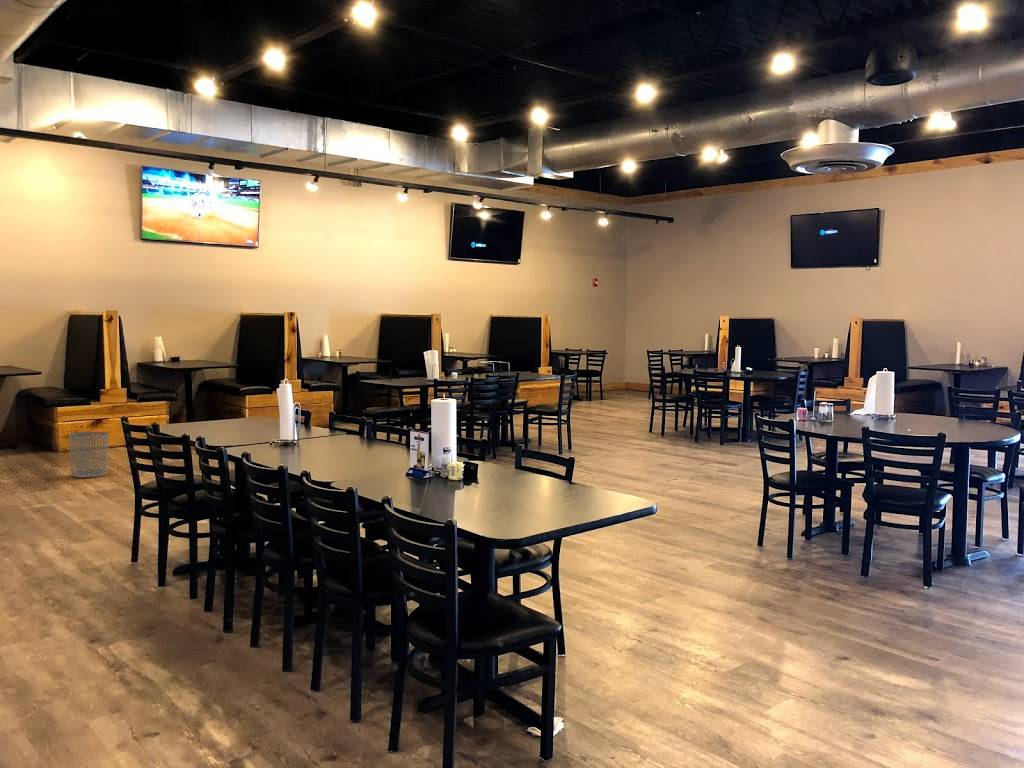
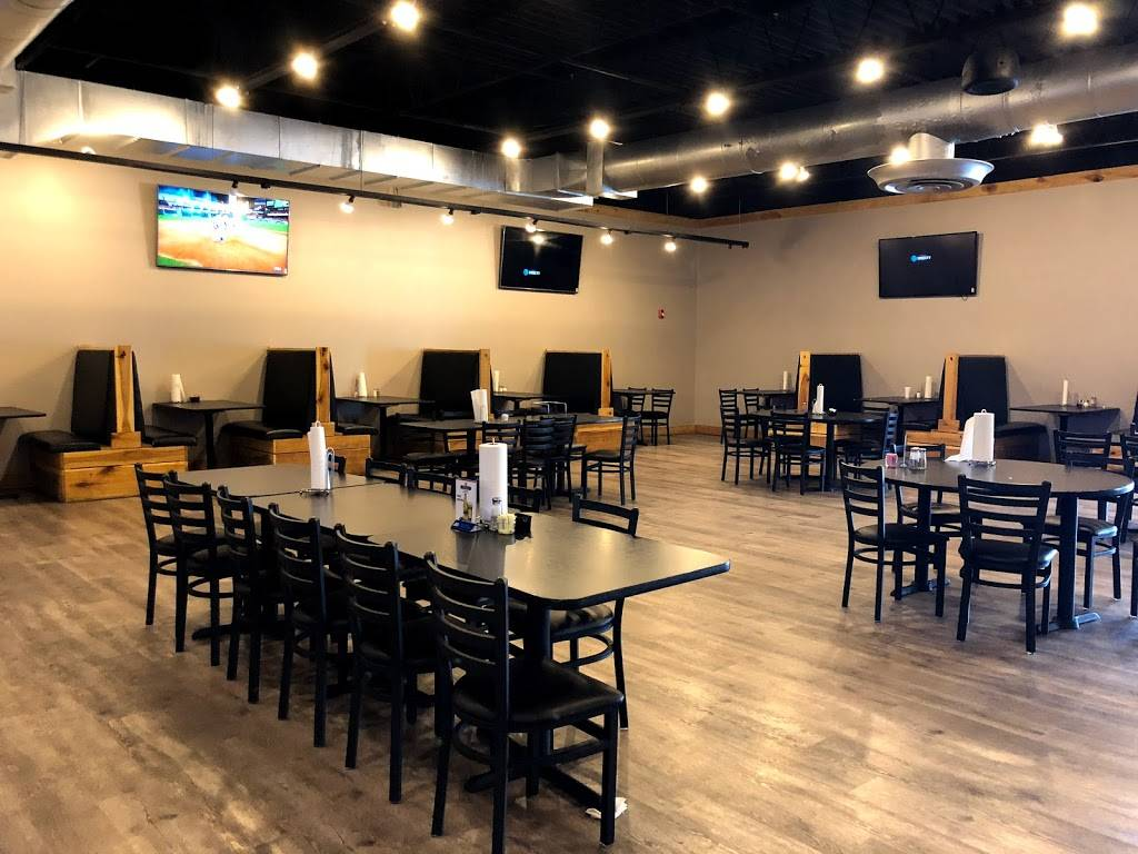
- waste bin (89, 454)
